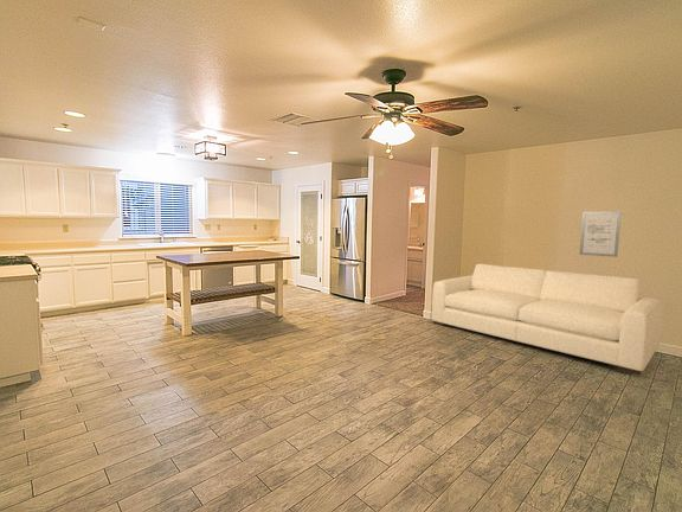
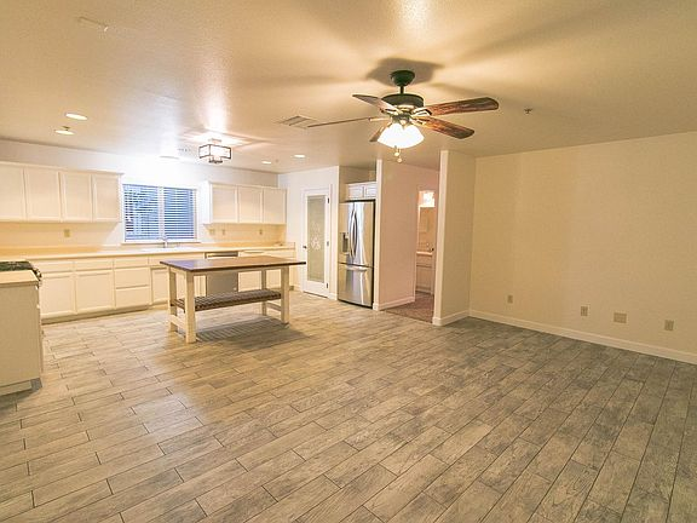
- wall art (599, 233)
- sofa (534, 303)
